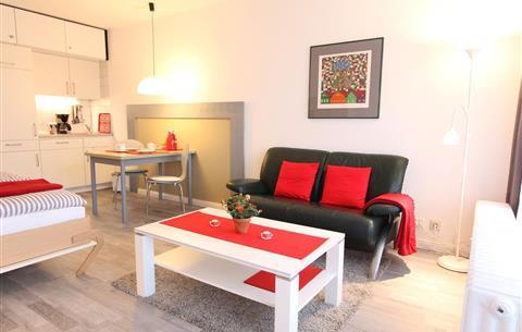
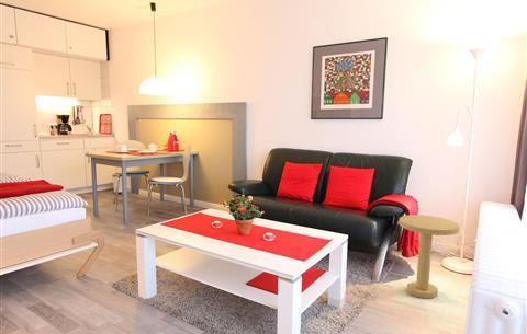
+ side table (425, 257)
